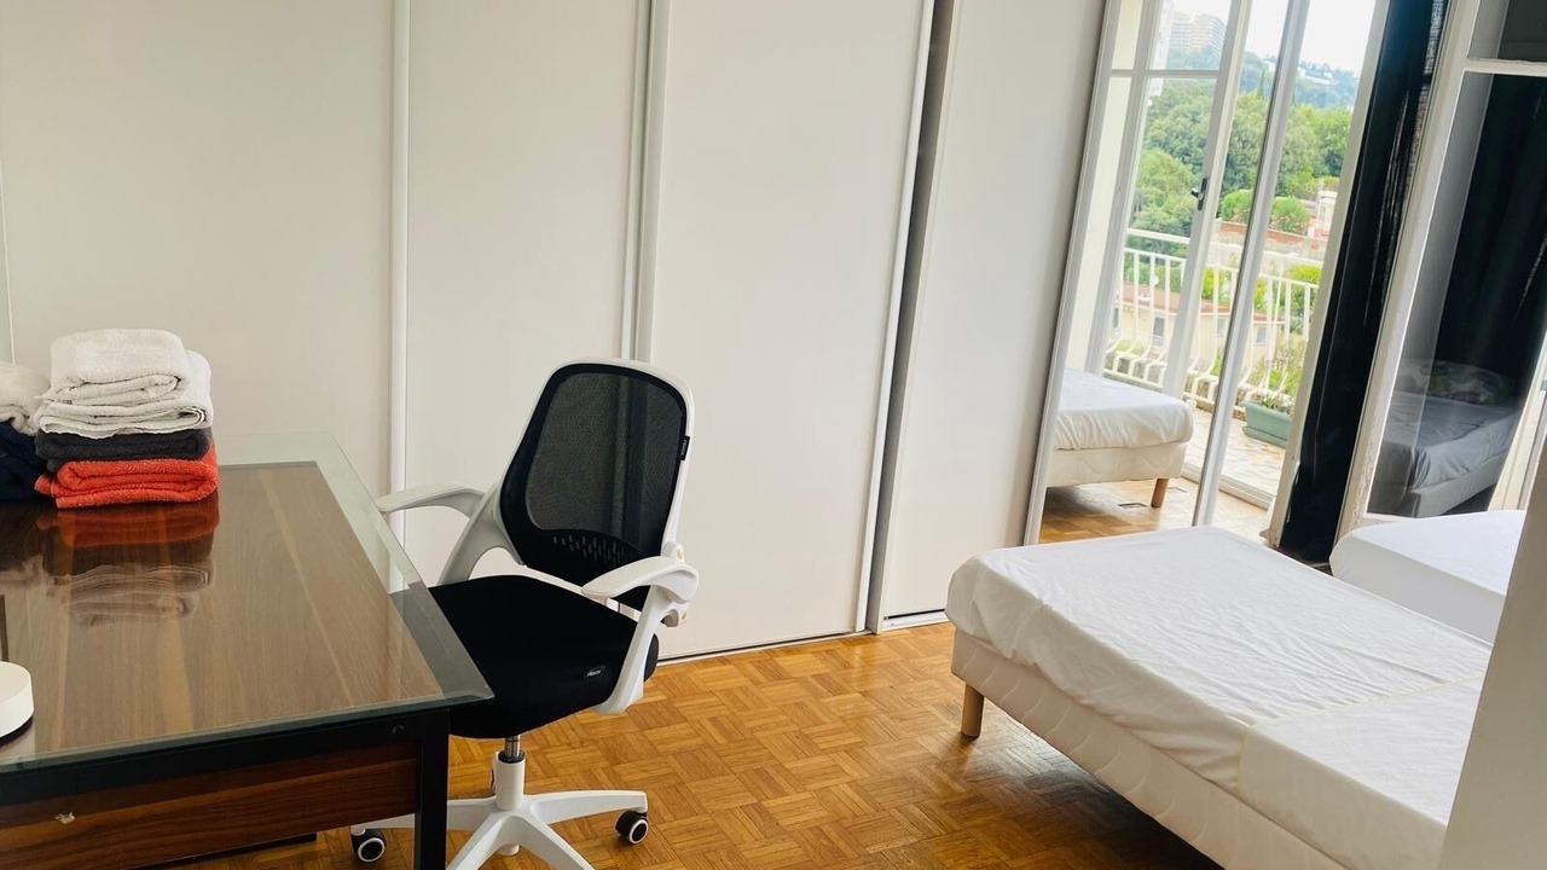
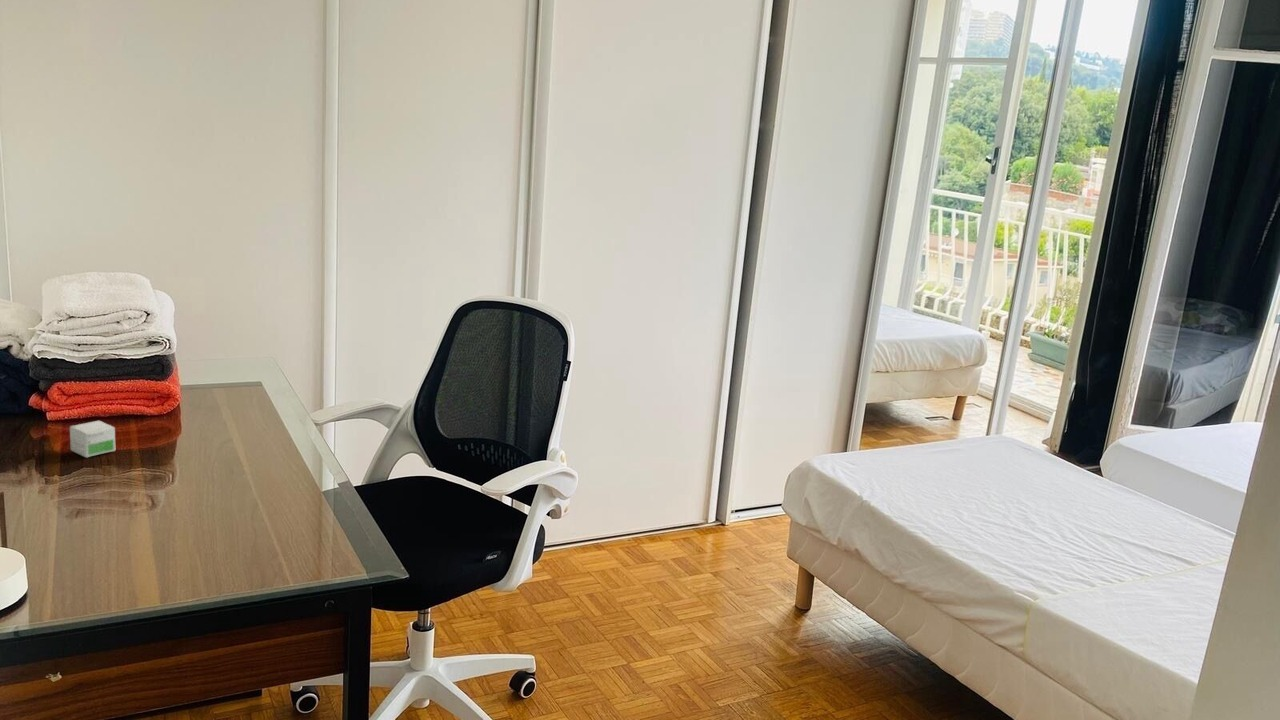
+ small box (92, 438)
